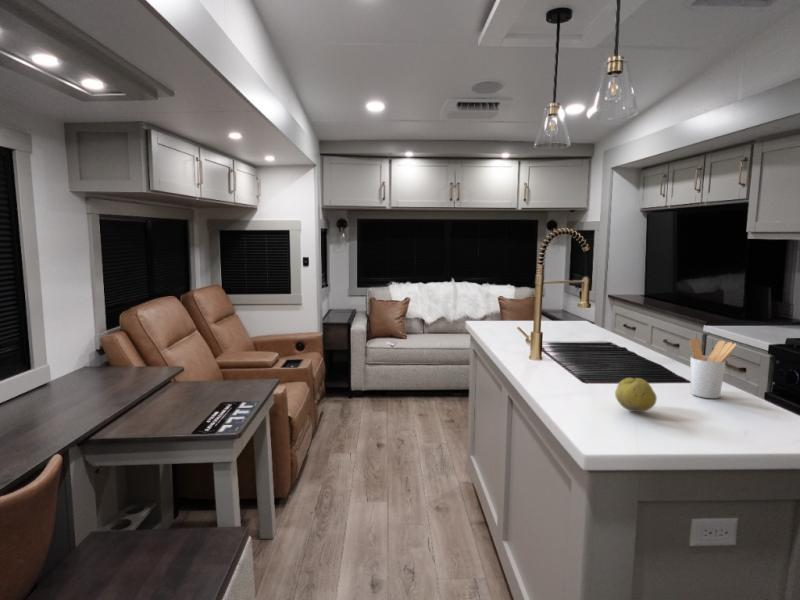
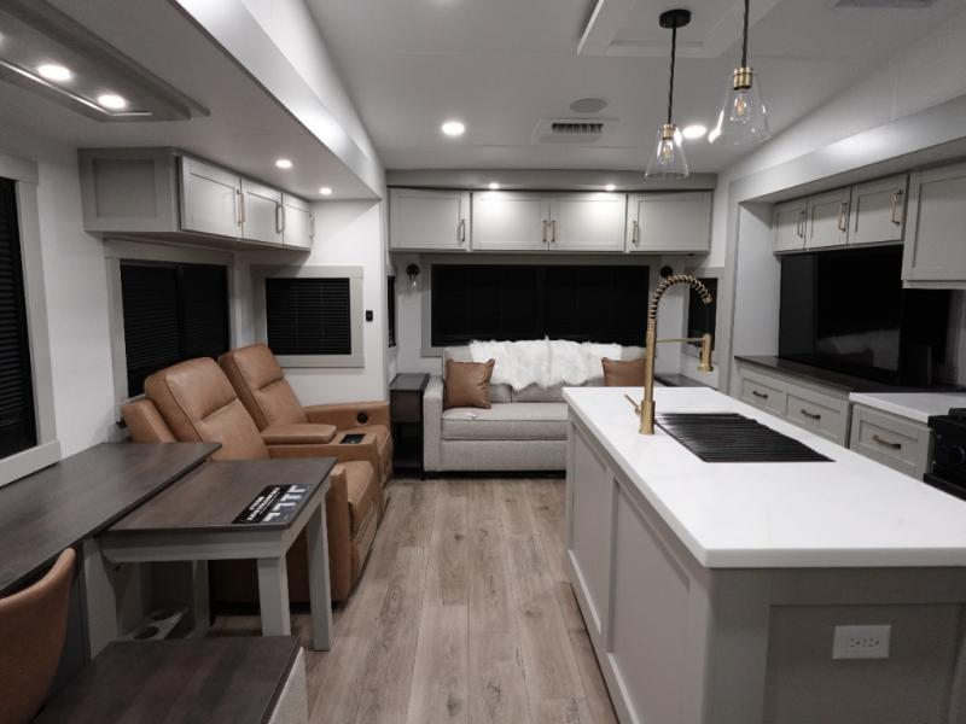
- fruit (635, 395)
- utensil holder (712, 367)
